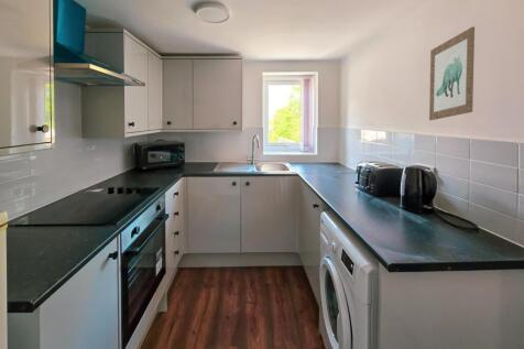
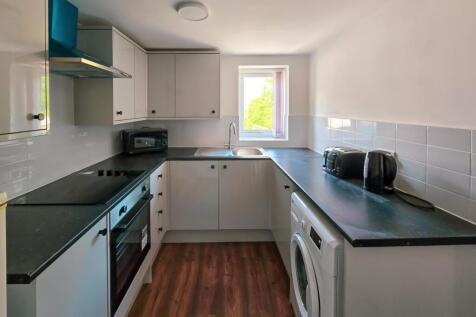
- wall art (449, 78)
